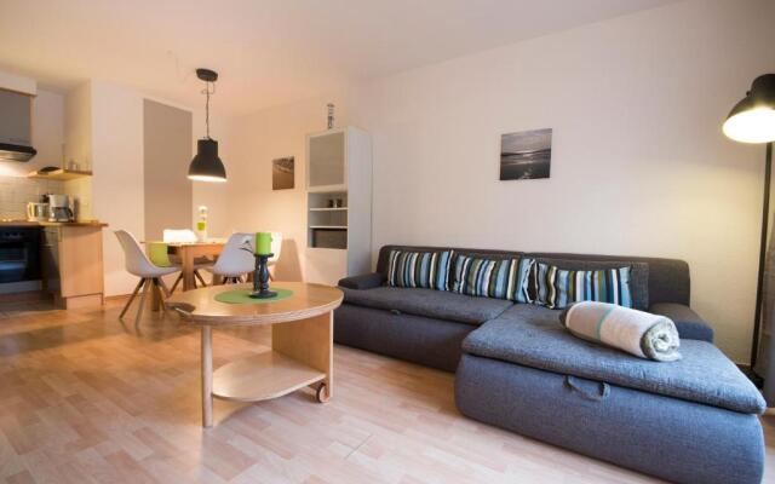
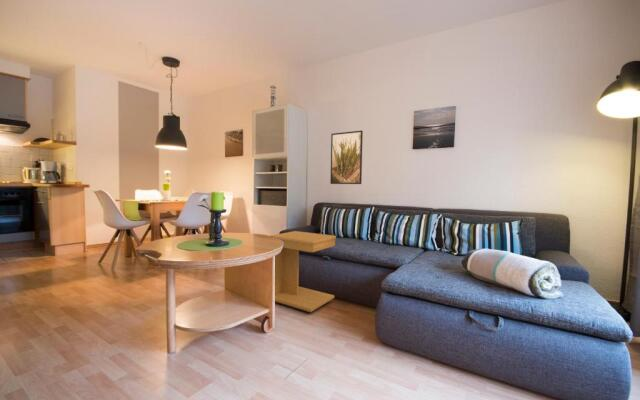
+ side table (298, 268)
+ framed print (346, 158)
